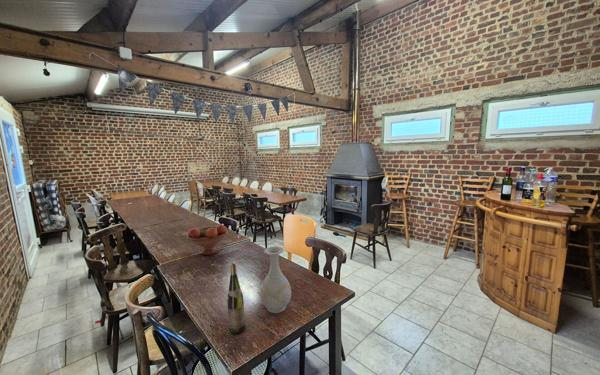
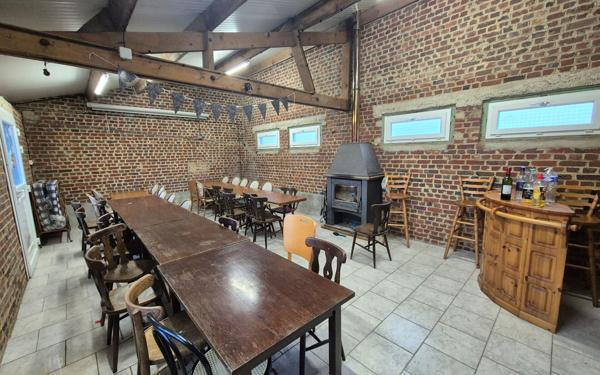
- wine bottle (235, 297)
- vase (275, 279)
- fruit bowl (208, 238)
